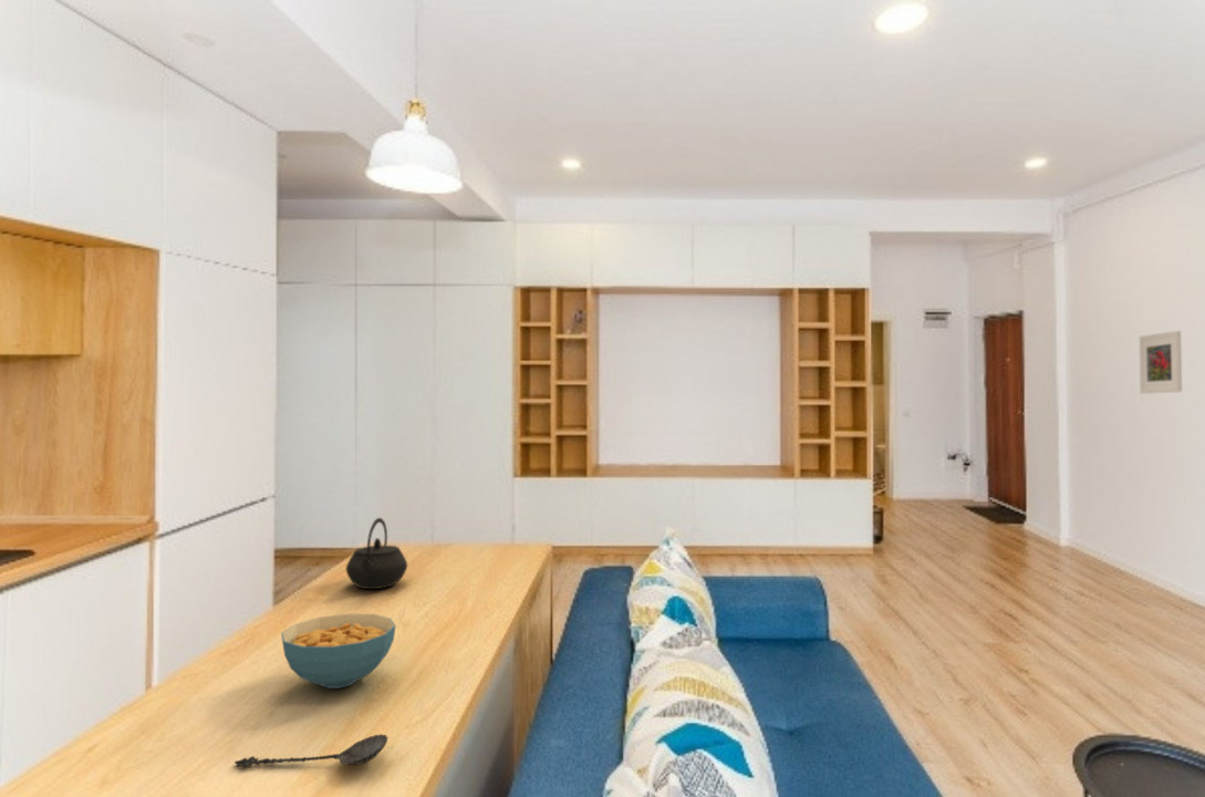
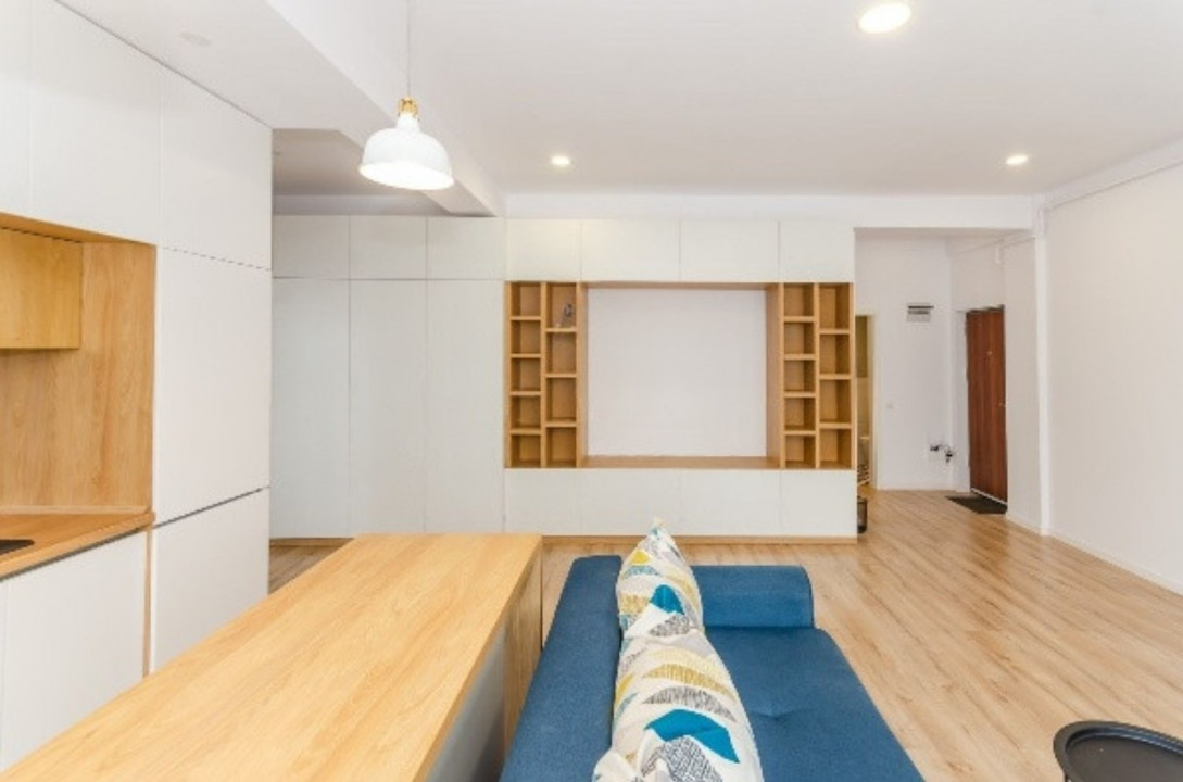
- cereal bowl (339, 655)
- spoon (311, 757)
- kettle (375, 552)
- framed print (1160, 363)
